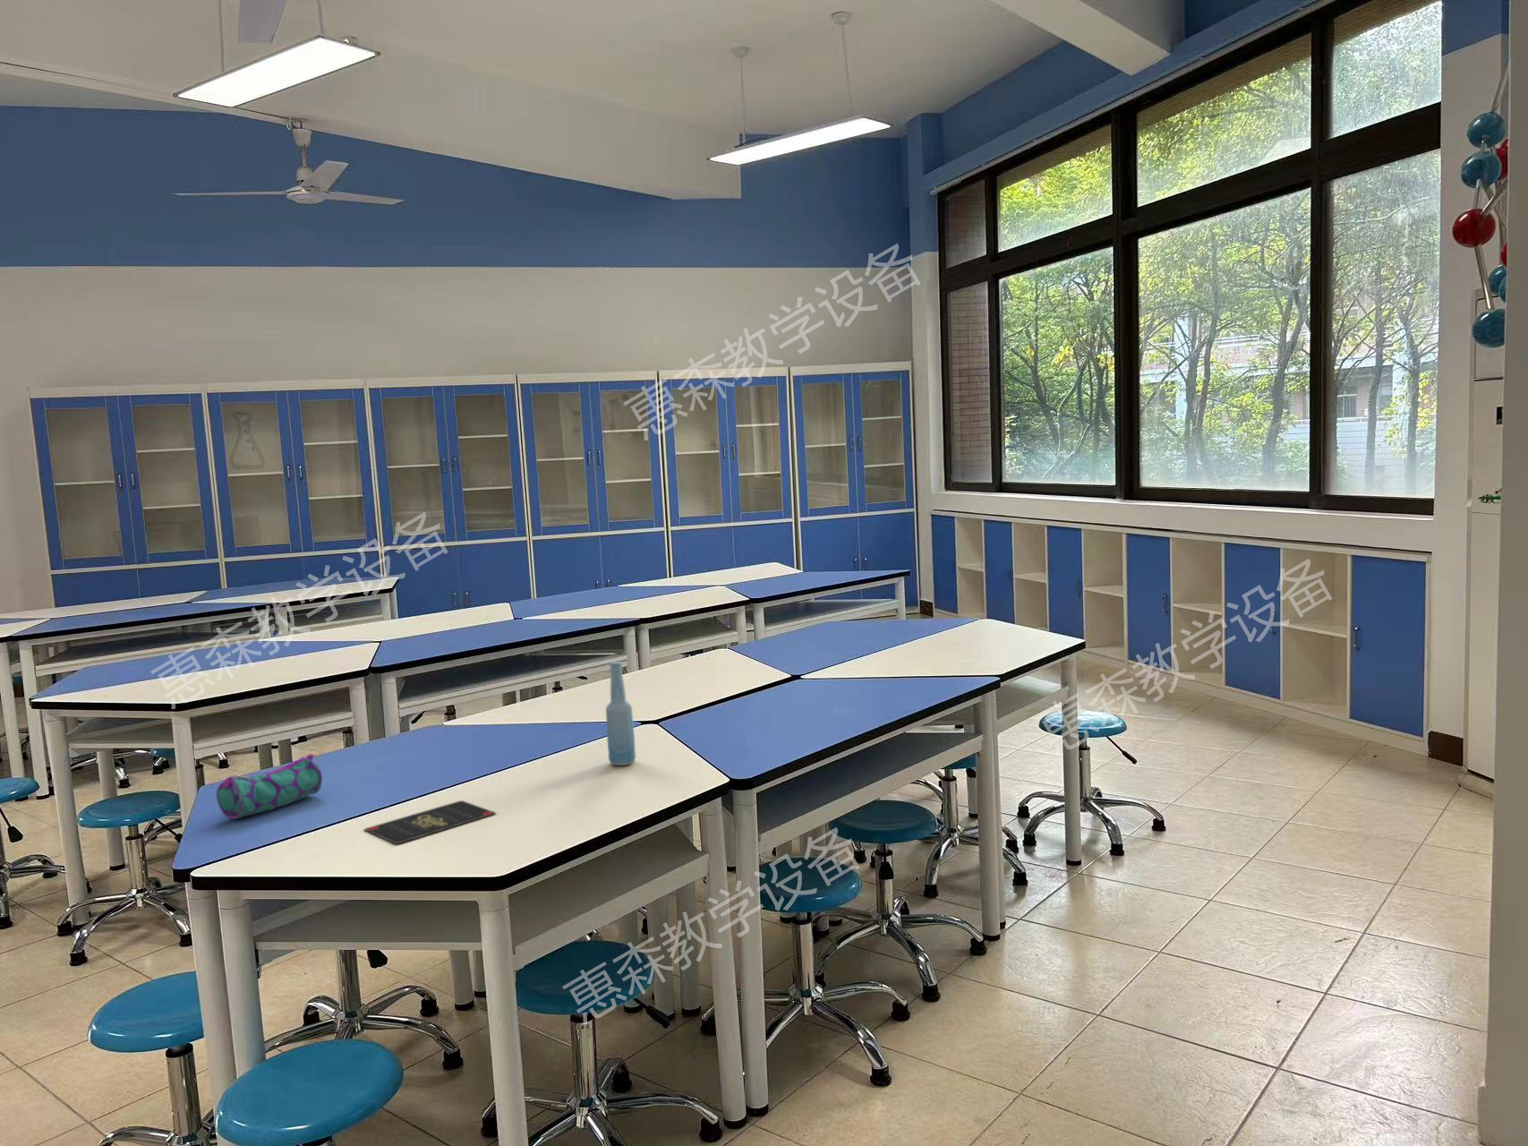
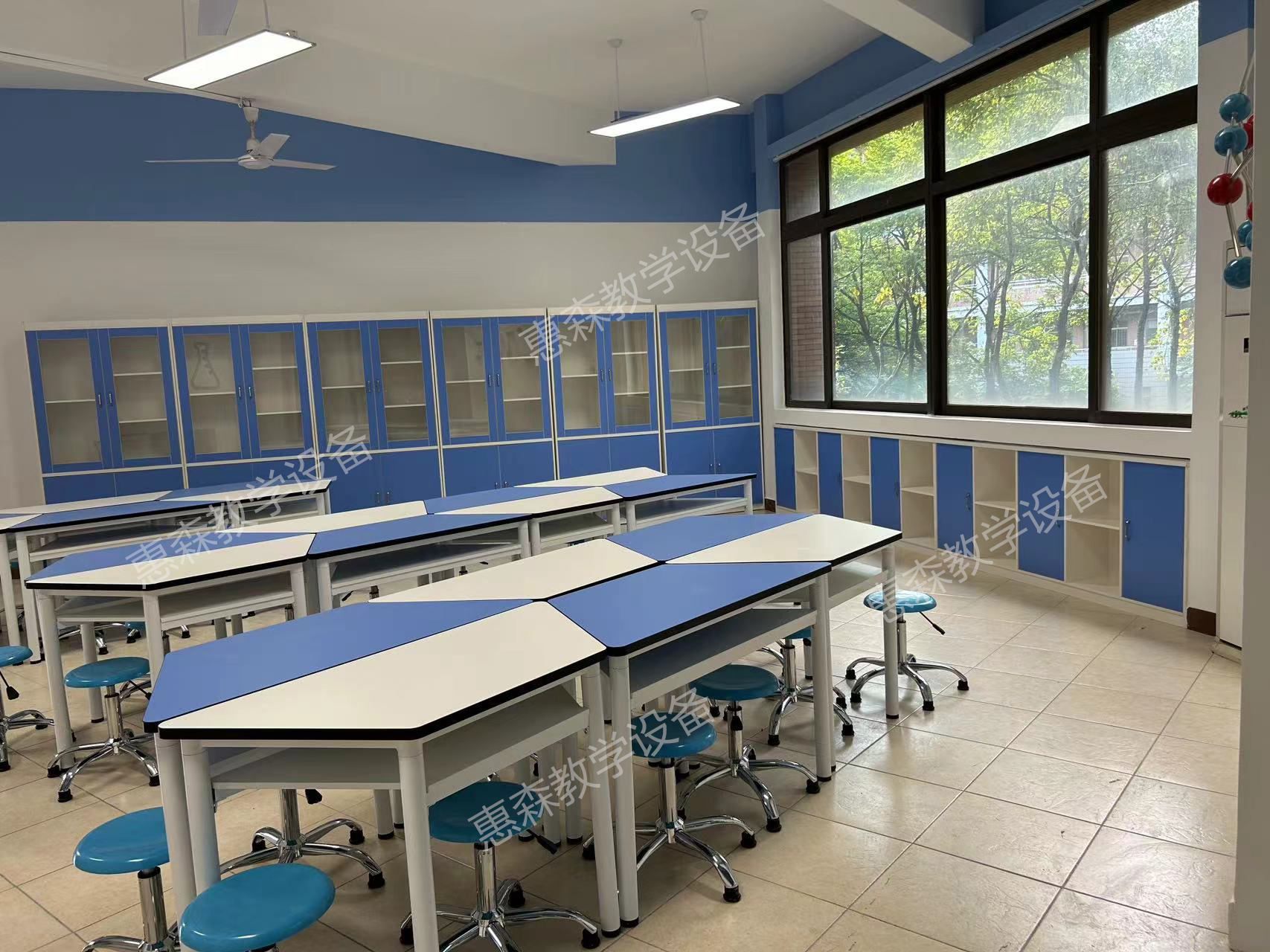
- playing card (431, 820)
- pencil case (271, 786)
- bottle (618, 713)
